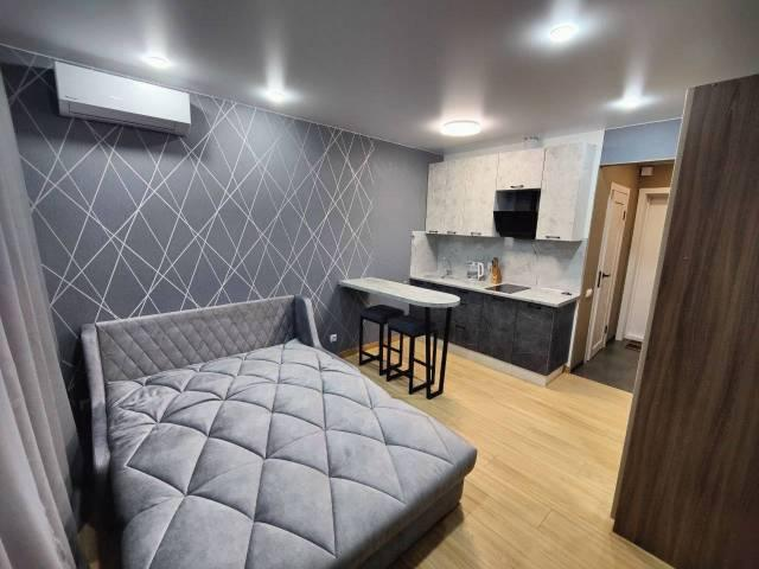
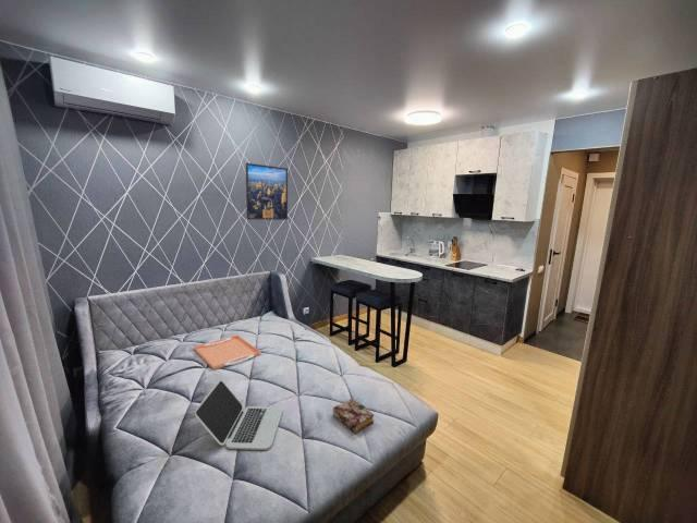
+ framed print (267, 193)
+ book (353, 414)
+ serving tray (227, 350)
+ laptop (243, 411)
